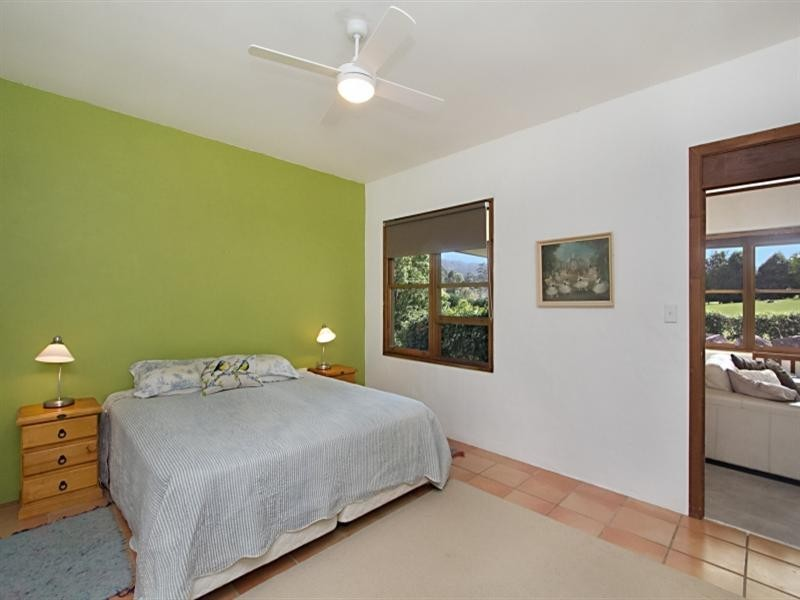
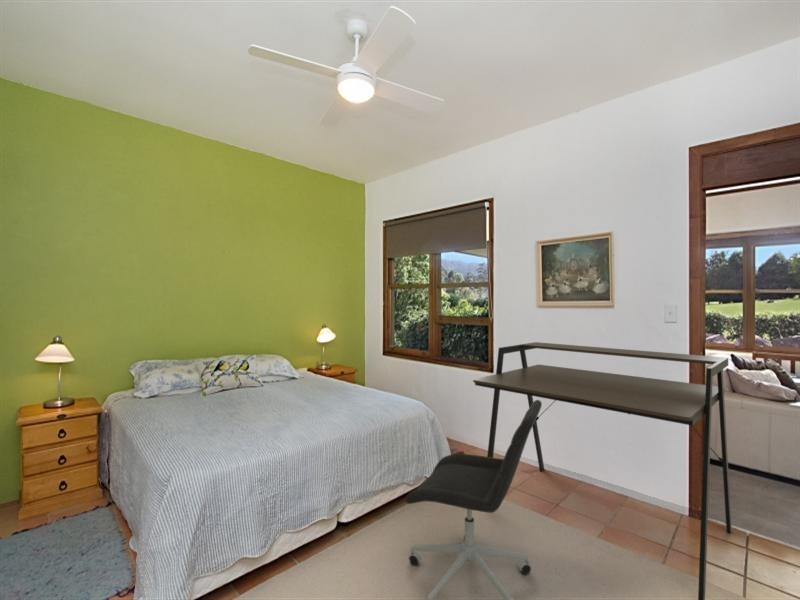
+ office chair (472, 490)
+ desk (600, 408)
